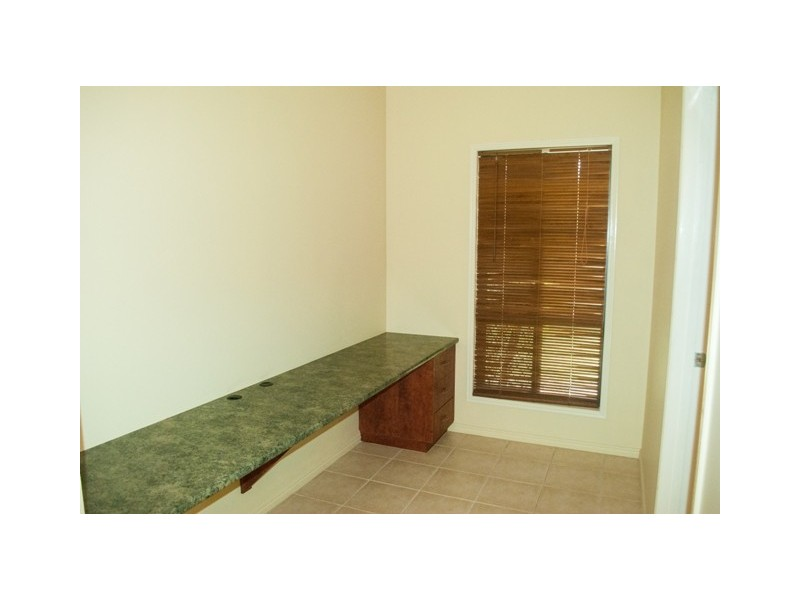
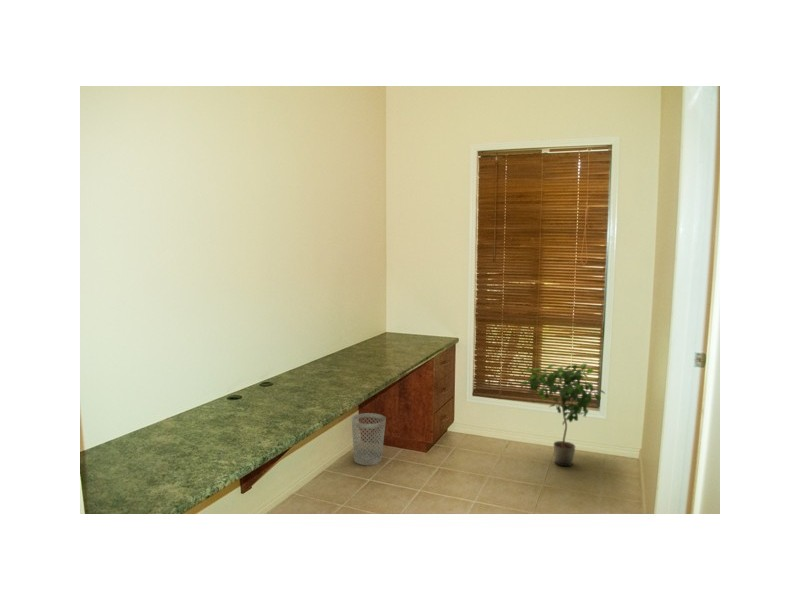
+ potted plant (560, 412)
+ wastebasket (368, 439)
